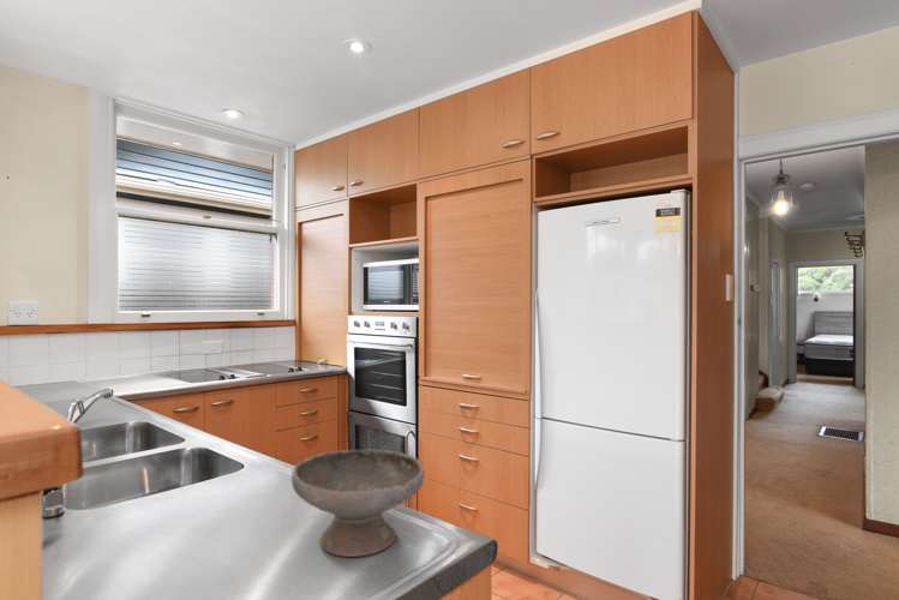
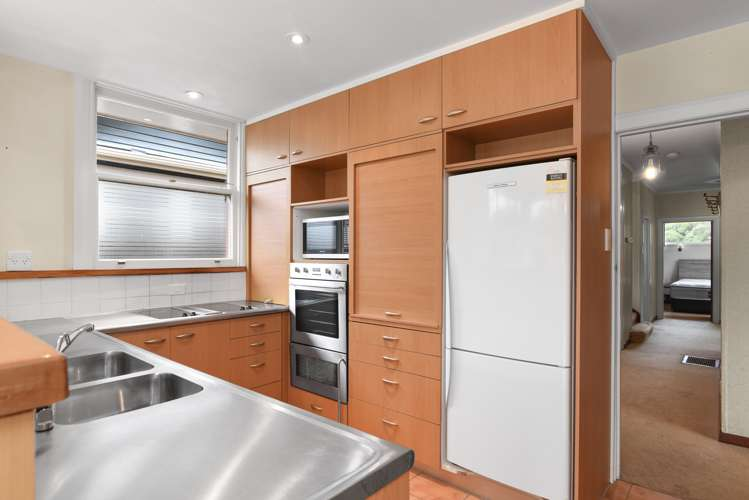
- bowl (359, 500)
